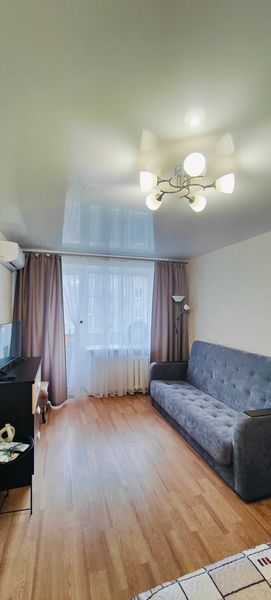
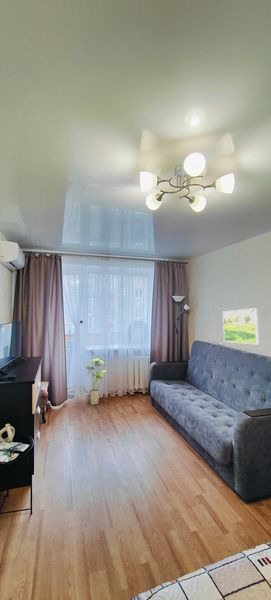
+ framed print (239, 326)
+ house plant (96, 380)
